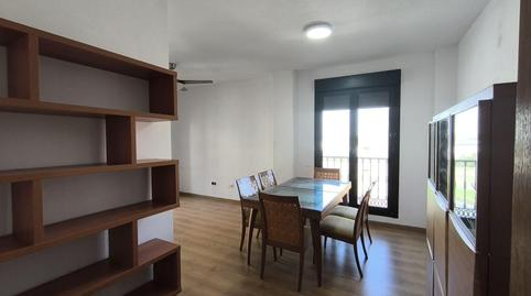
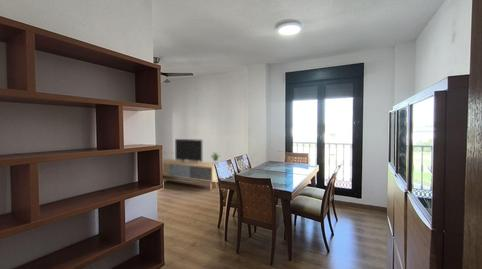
+ media console (187, 161)
